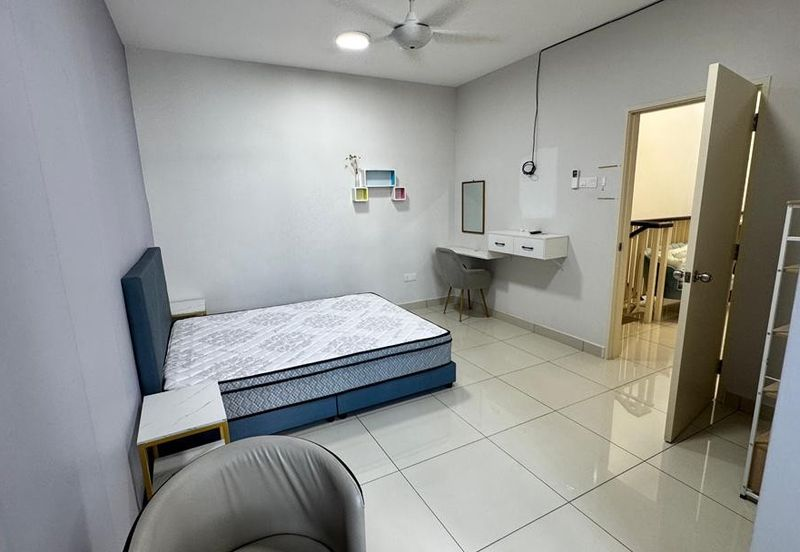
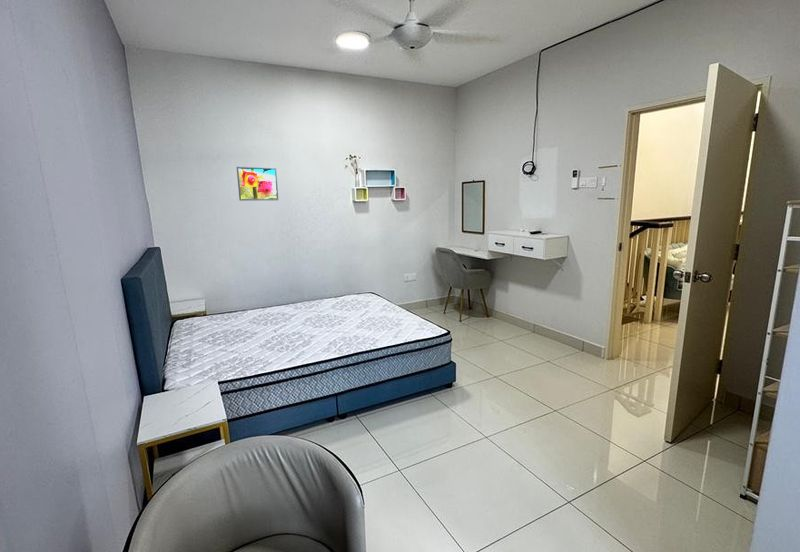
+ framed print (258, 184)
